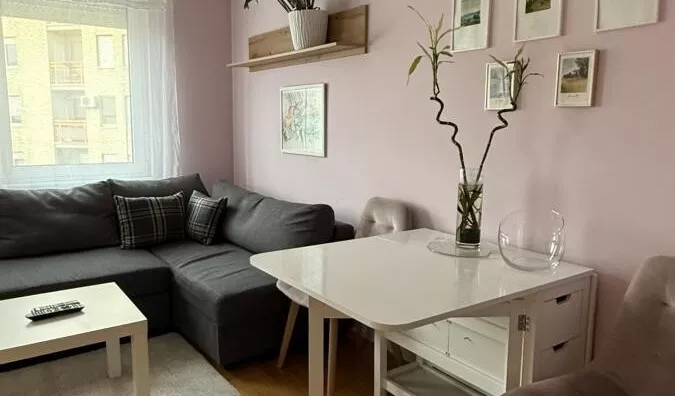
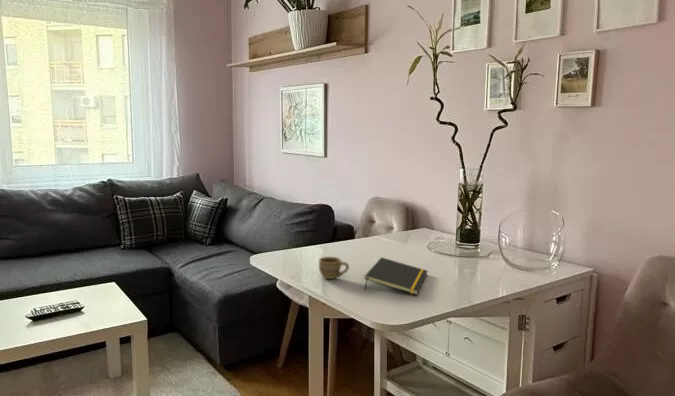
+ cup (333, 268)
+ notepad (397, 274)
